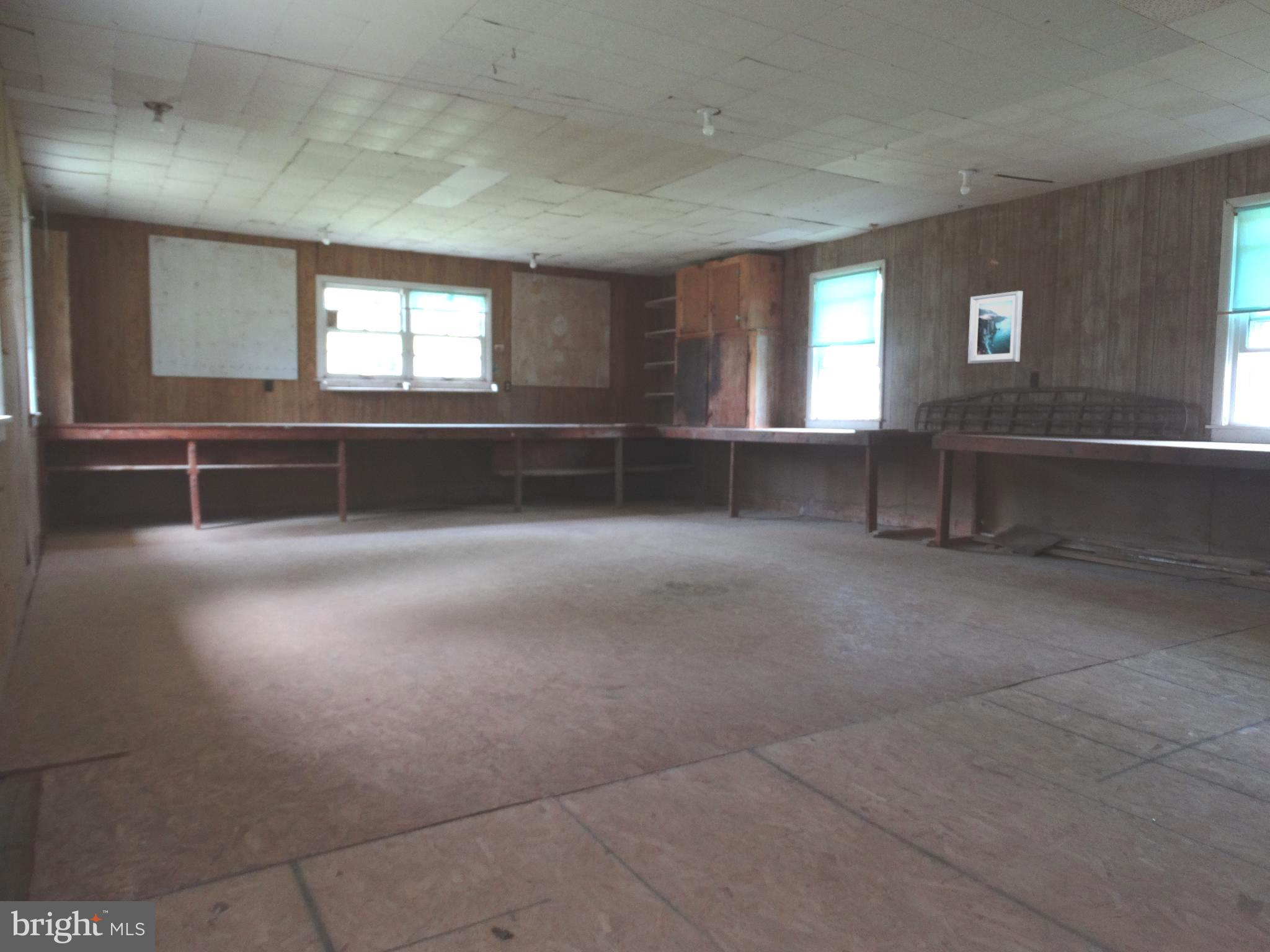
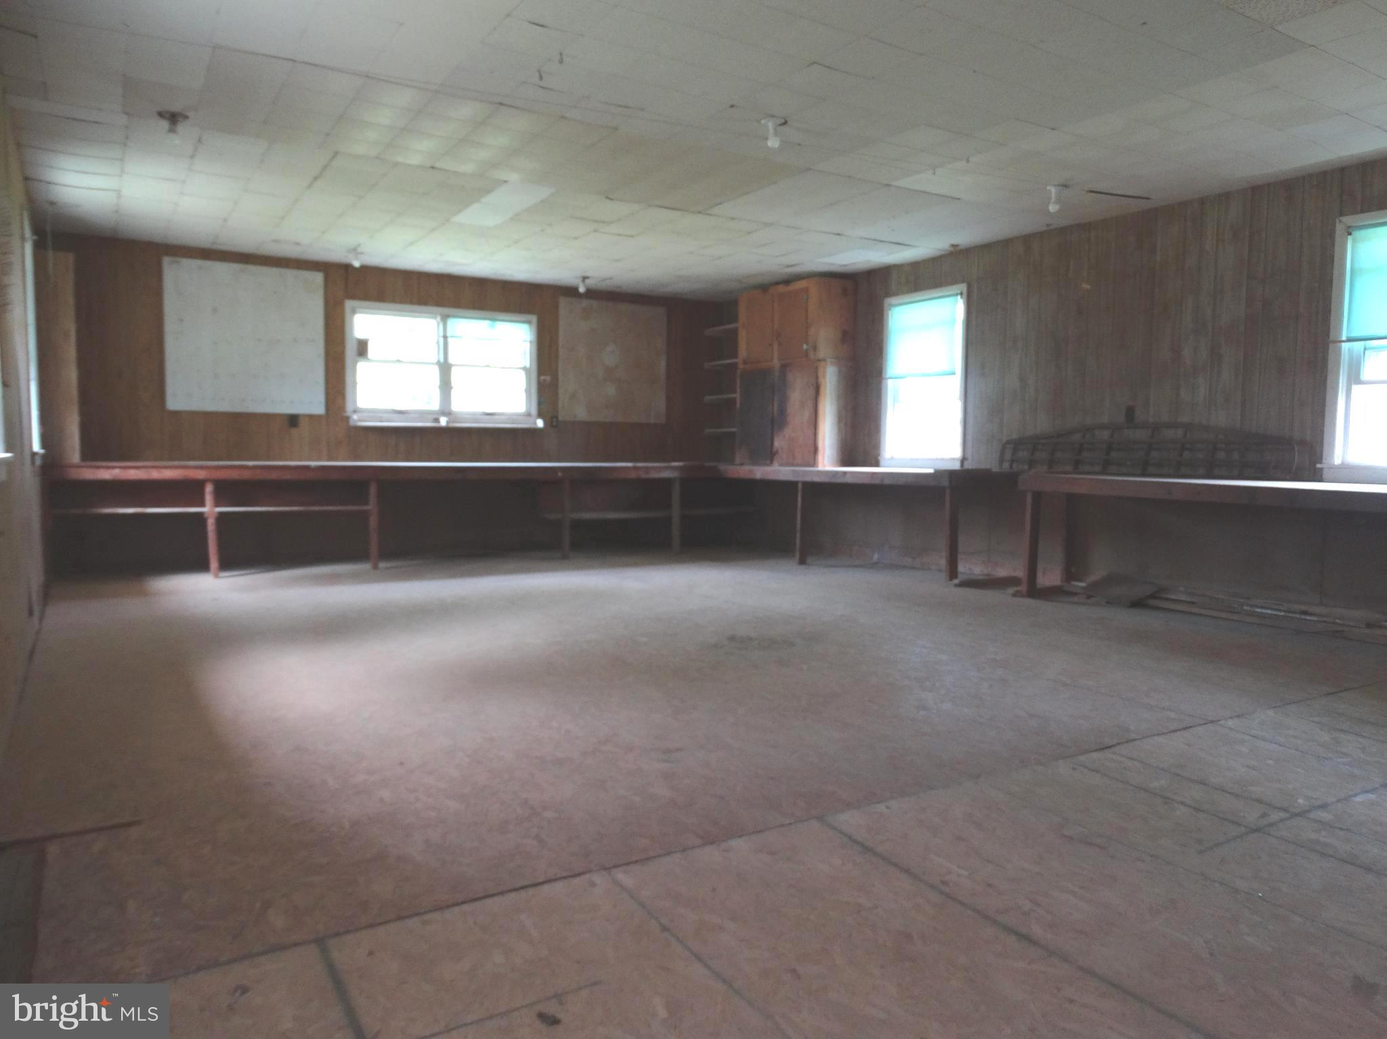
- wall art (994, 328)
